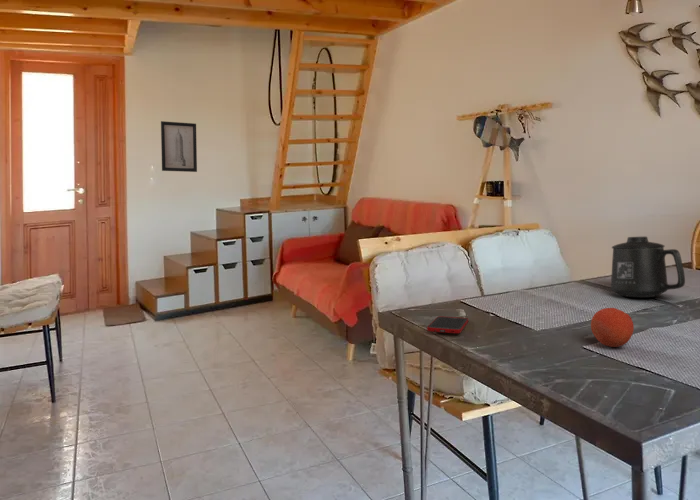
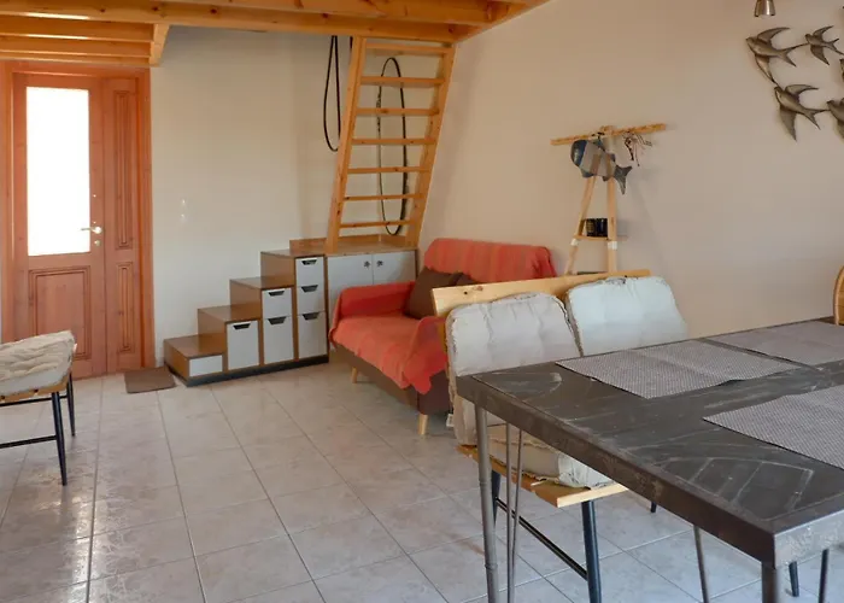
- cell phone (448, 324)
- mug (646, 266)
- wall art (179, 147)
- fruit (612, 327)
